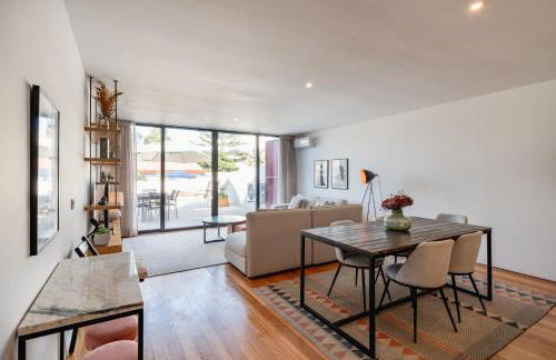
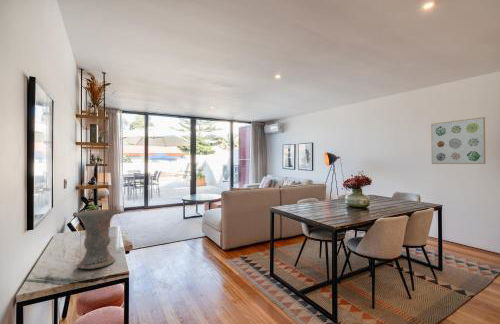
+ vase (97, 236)
+ wall art (456, 142)
